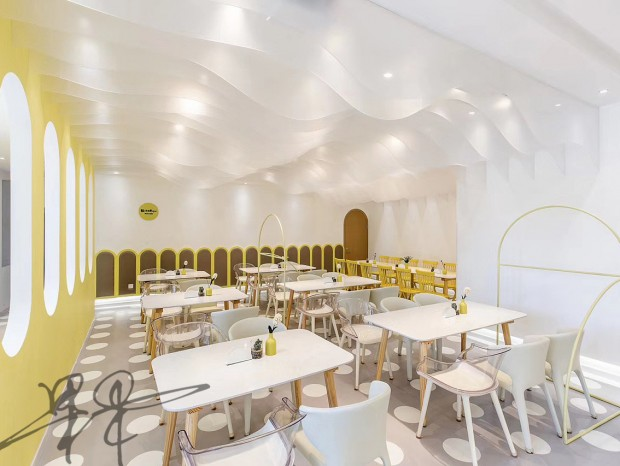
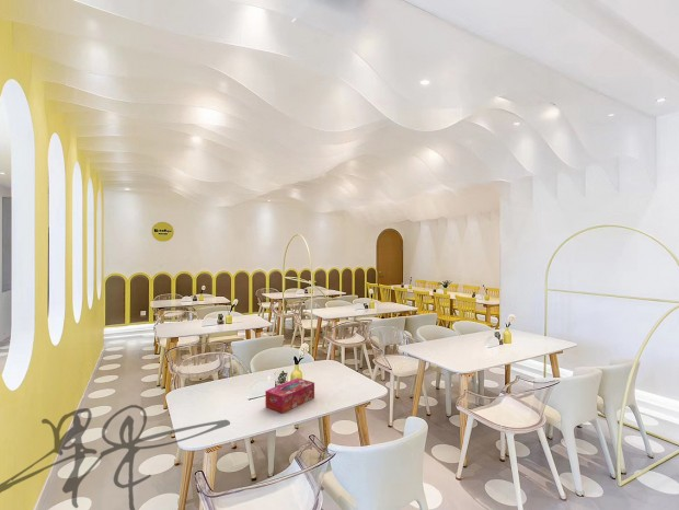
+ tissue box (290, 394)
